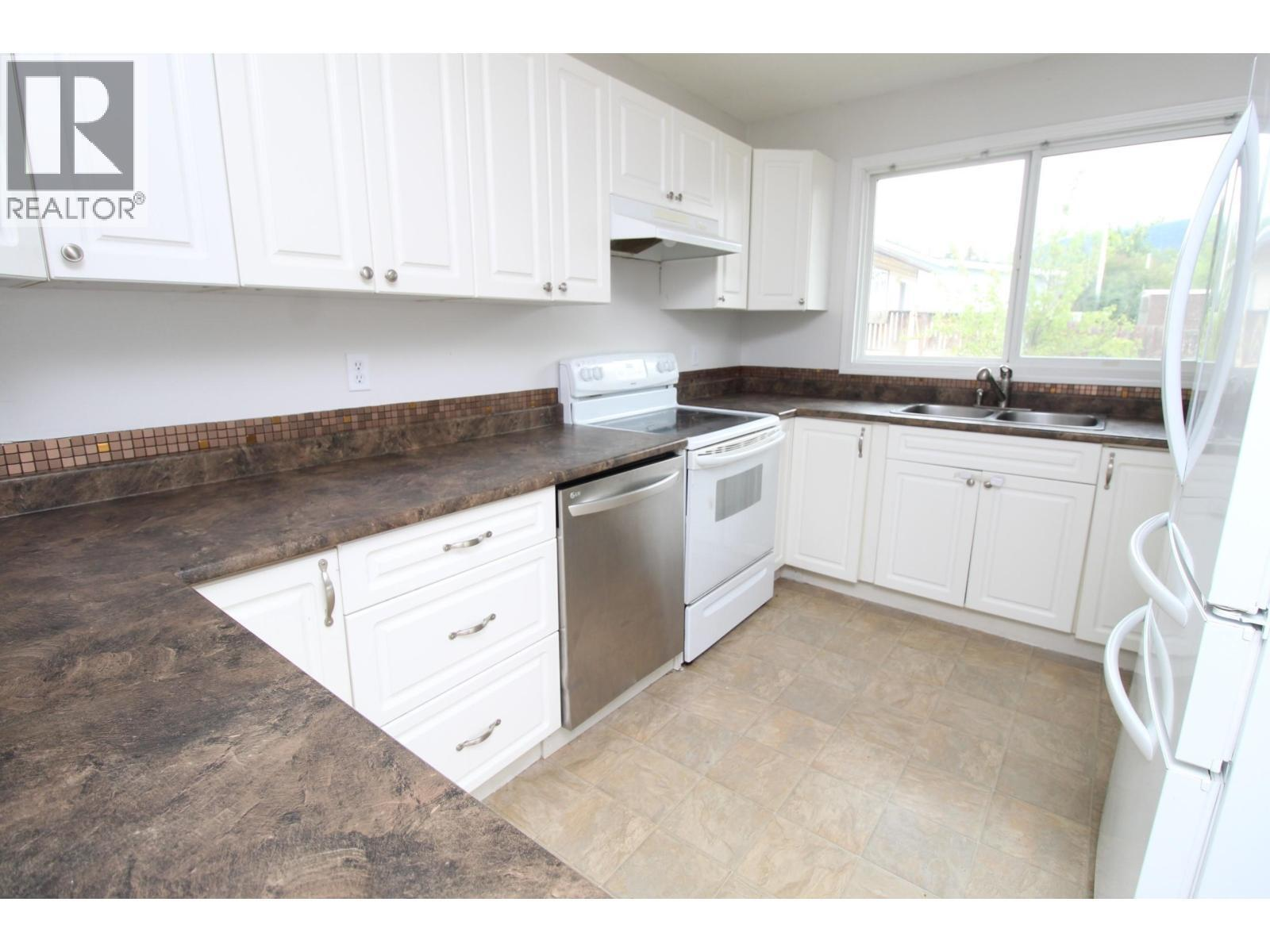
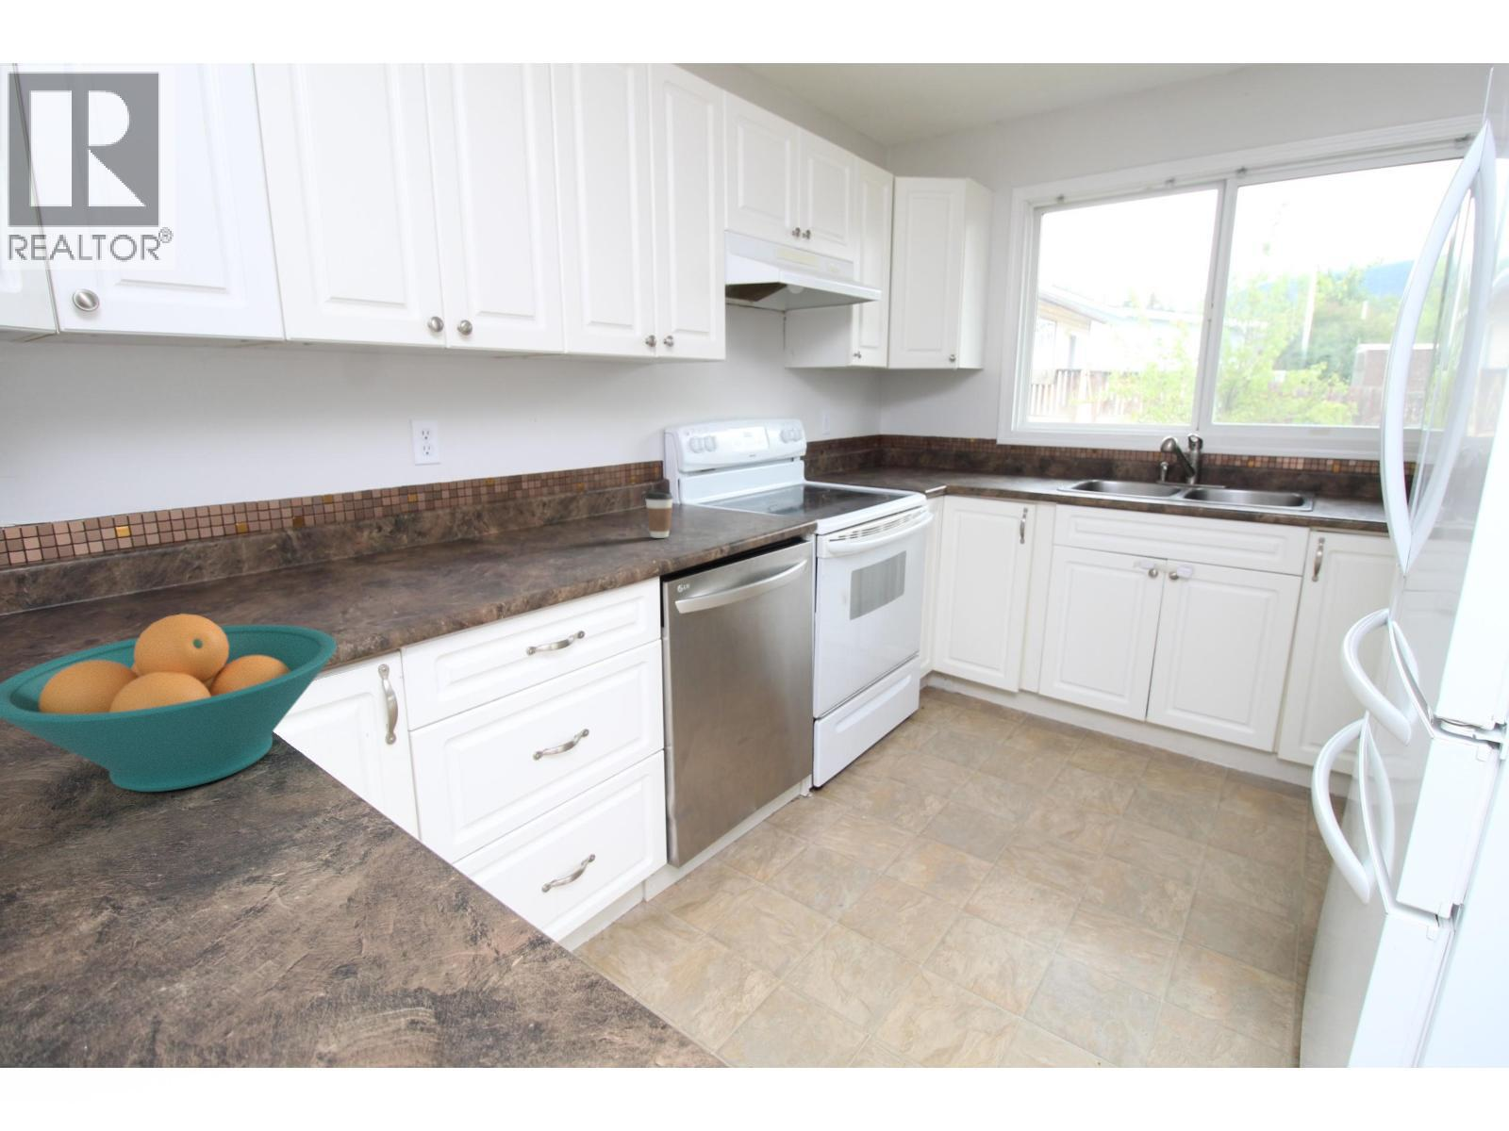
+ coffee cup (659, 513)
+ fruit bowl (185, 691)
